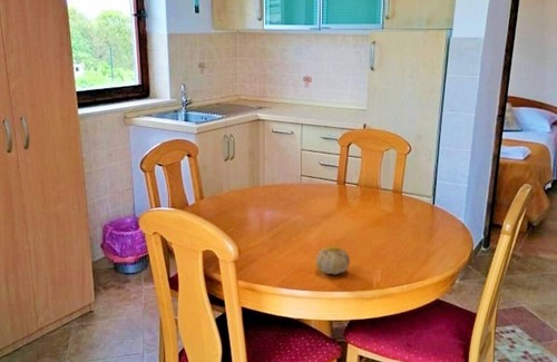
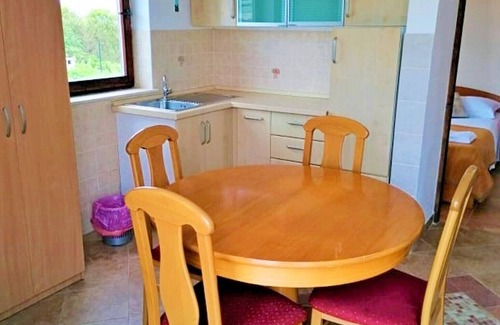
- fruit (332, 260)
